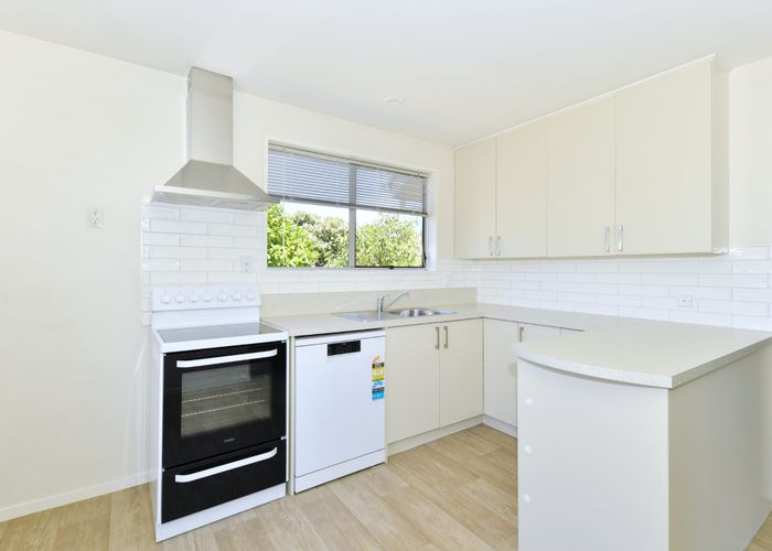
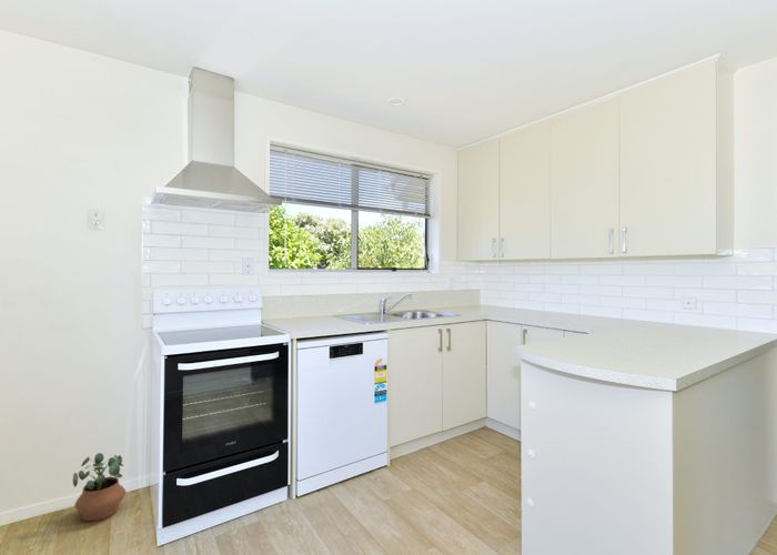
+ potted plant (100, 482)
